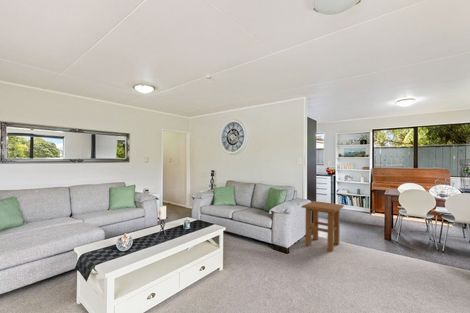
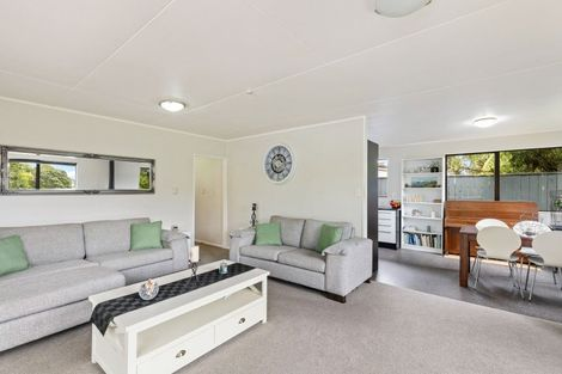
- side table (322, 224)
